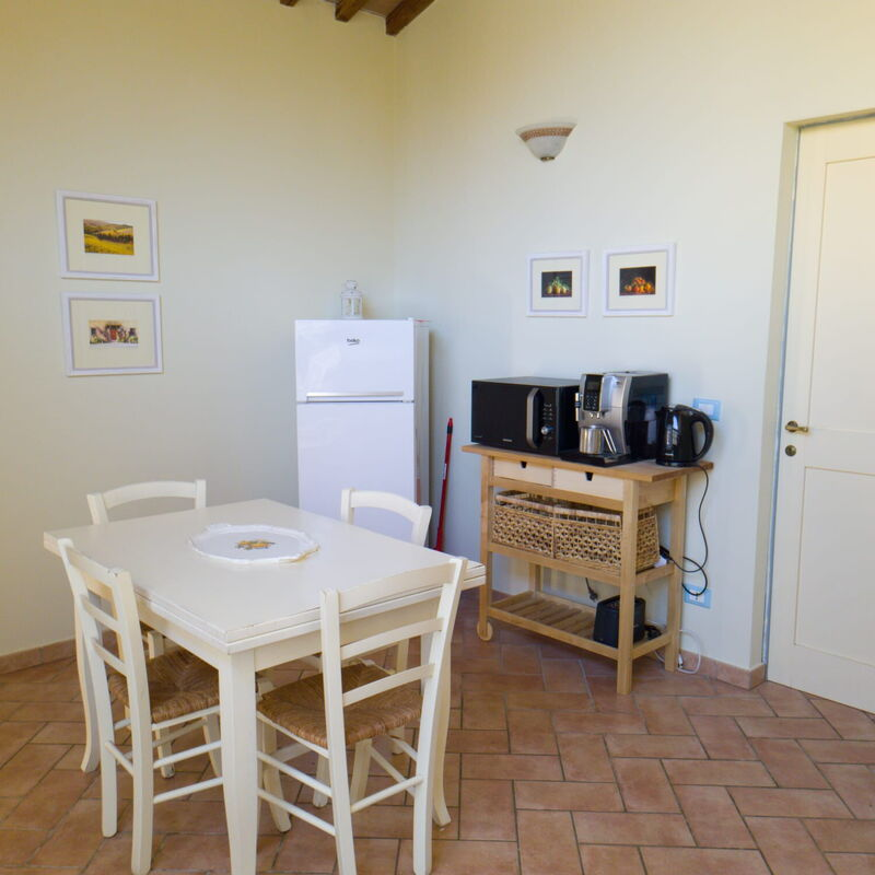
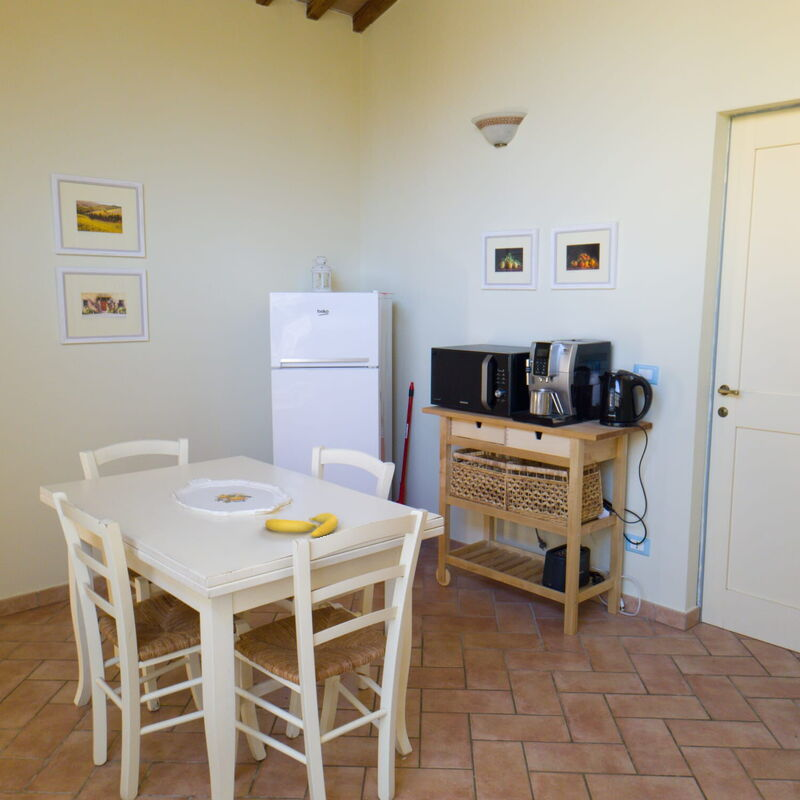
+ banana (303, 522)
